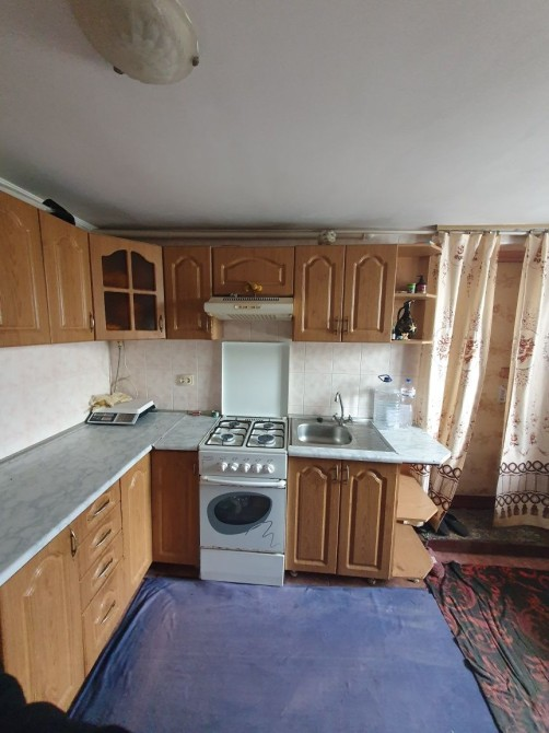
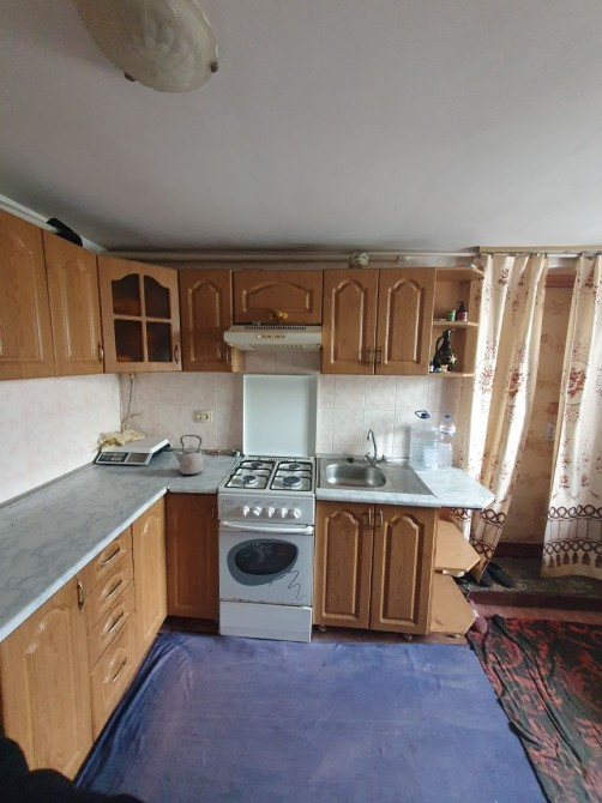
+ kettle (187, 453)
